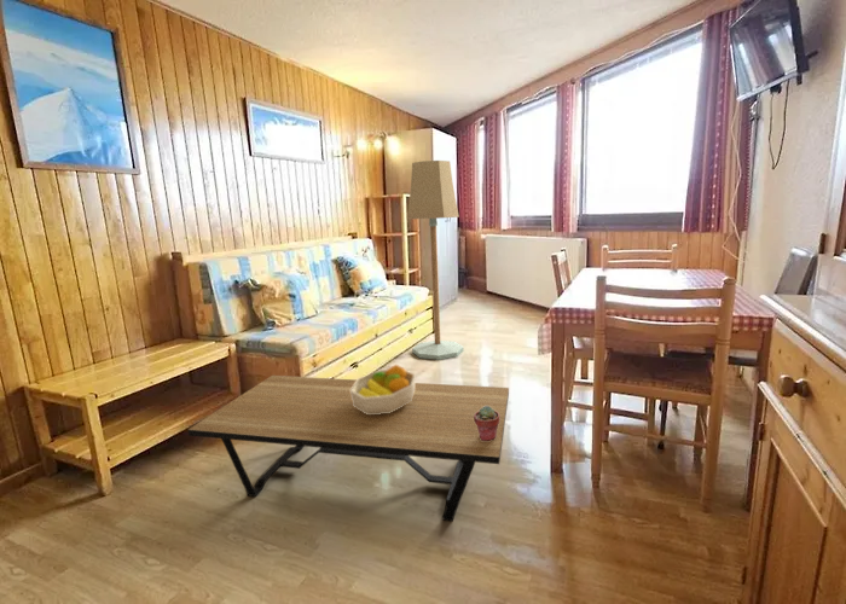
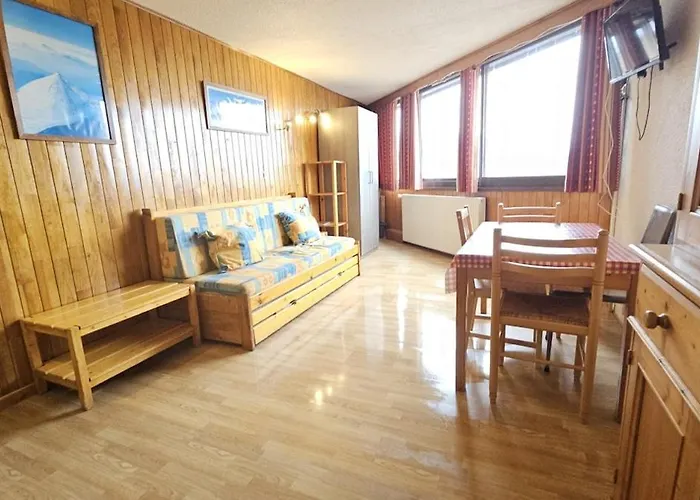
- fruit bowl (384, 389)
- floor lamp (434, 261)
- potted succulent (487, 423)
- coffee table (363, 443)
